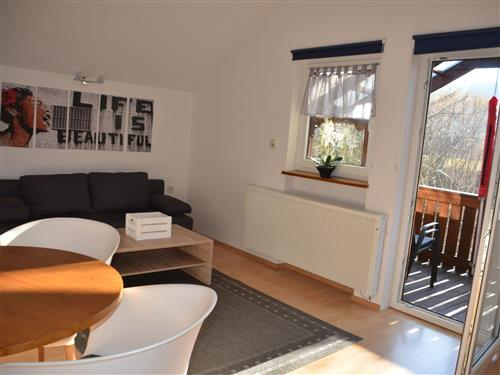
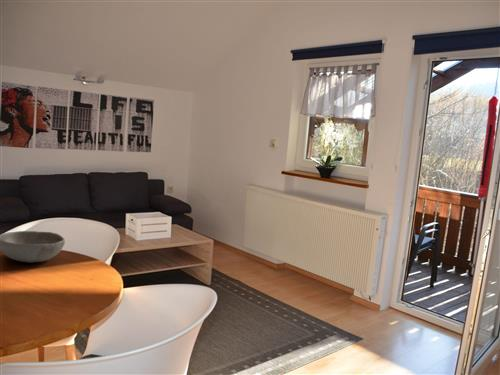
+ bowl (31, 248)
